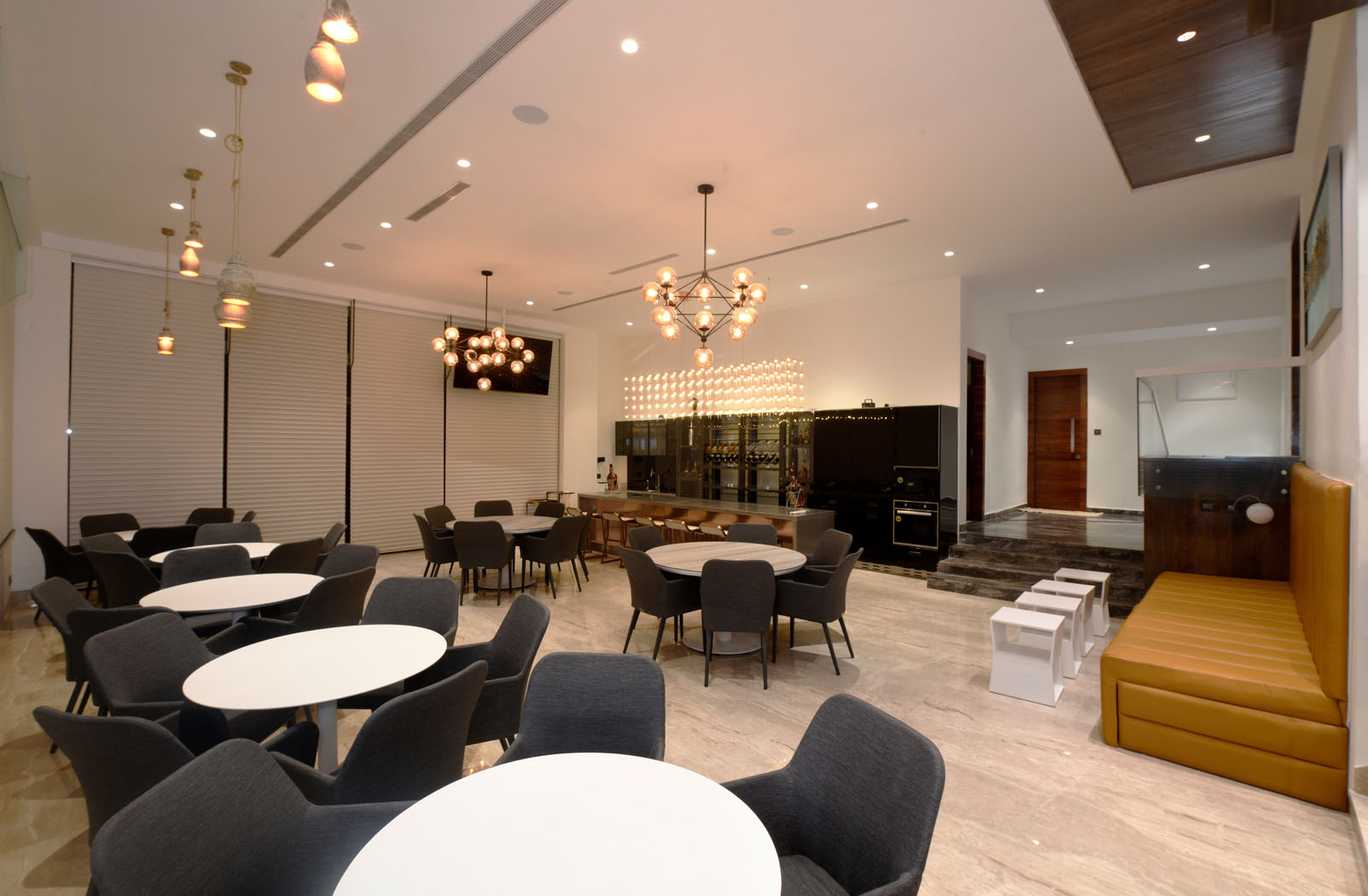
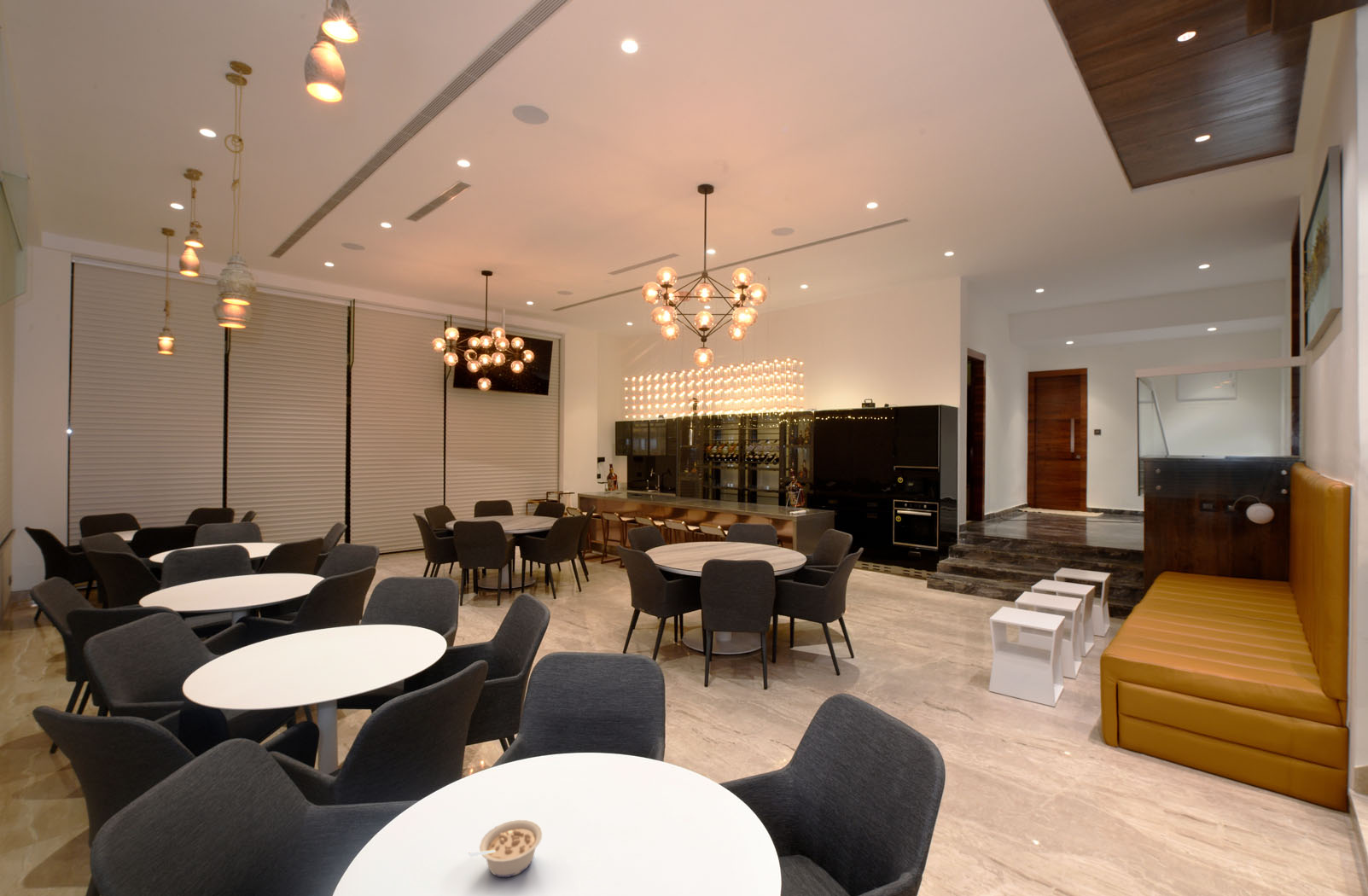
+ legume (509, 850)
